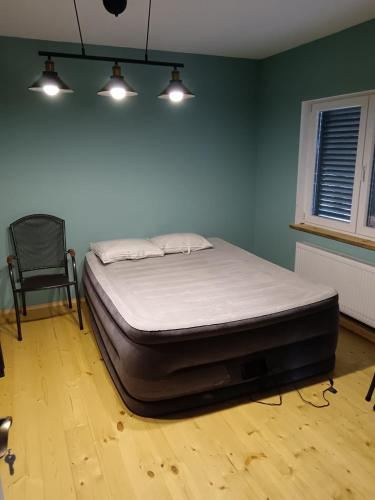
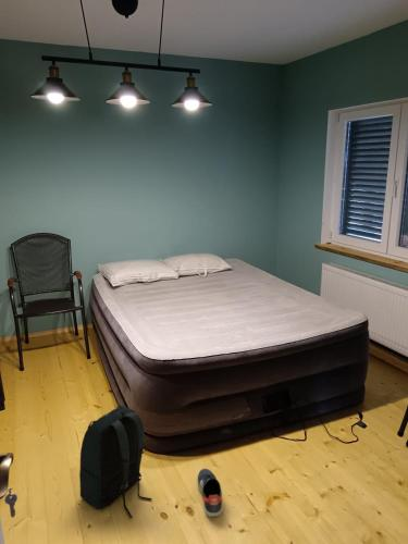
+ backpack (116, 454)
+ sneaker (210, 484)
